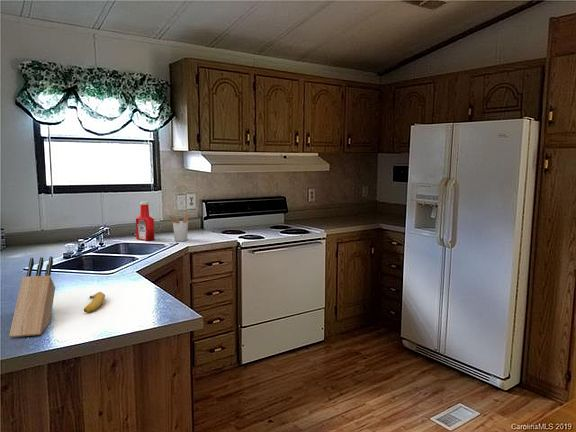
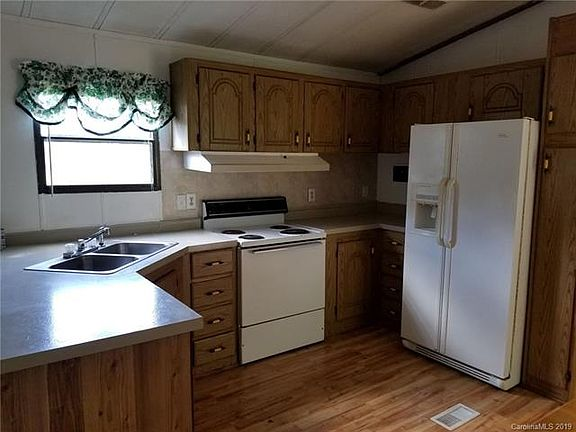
- utensil holder (178, 227)
- banana (93, 300)
- knife block (34, 293)
- soap bottle (144, 220)
